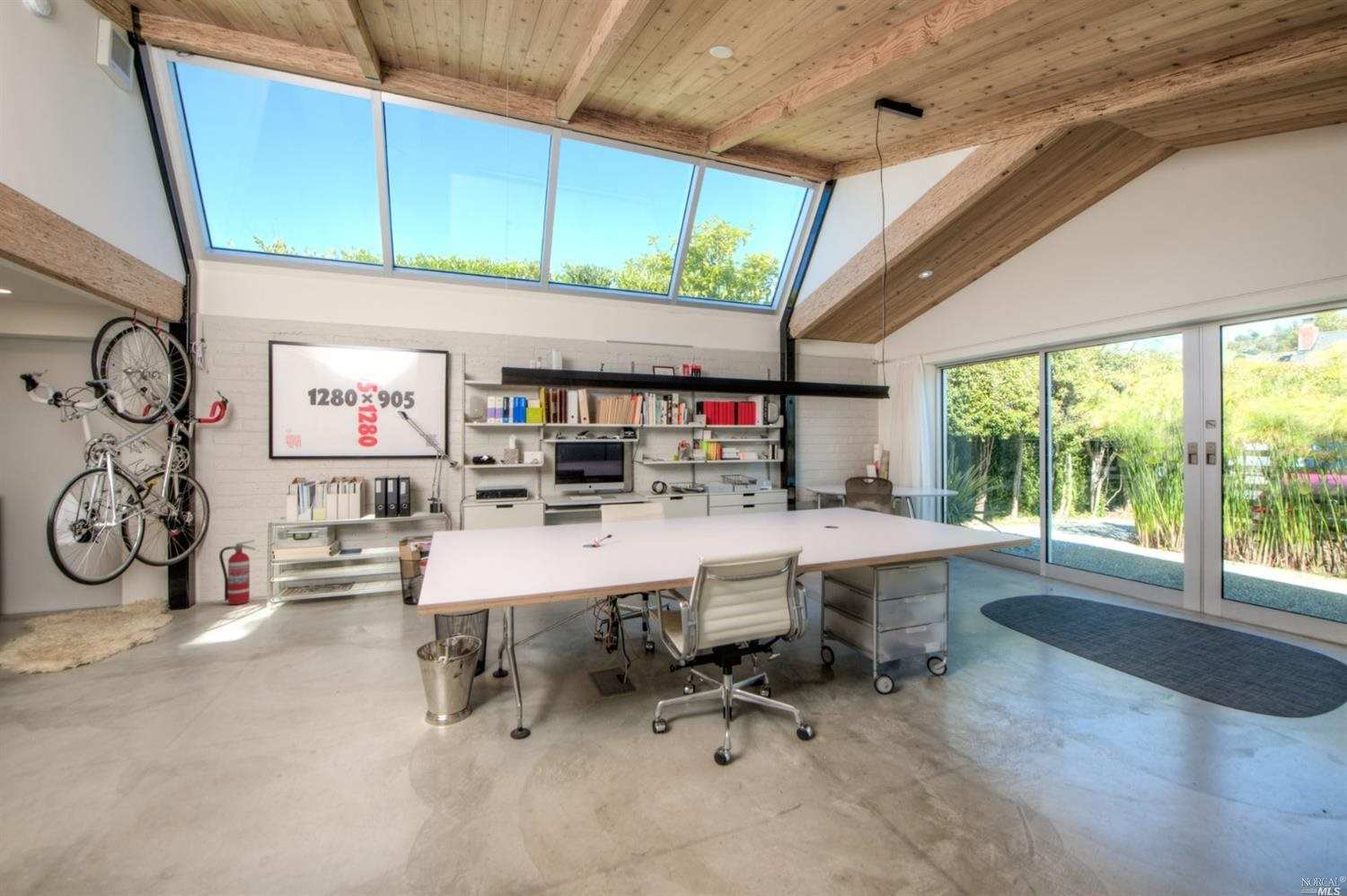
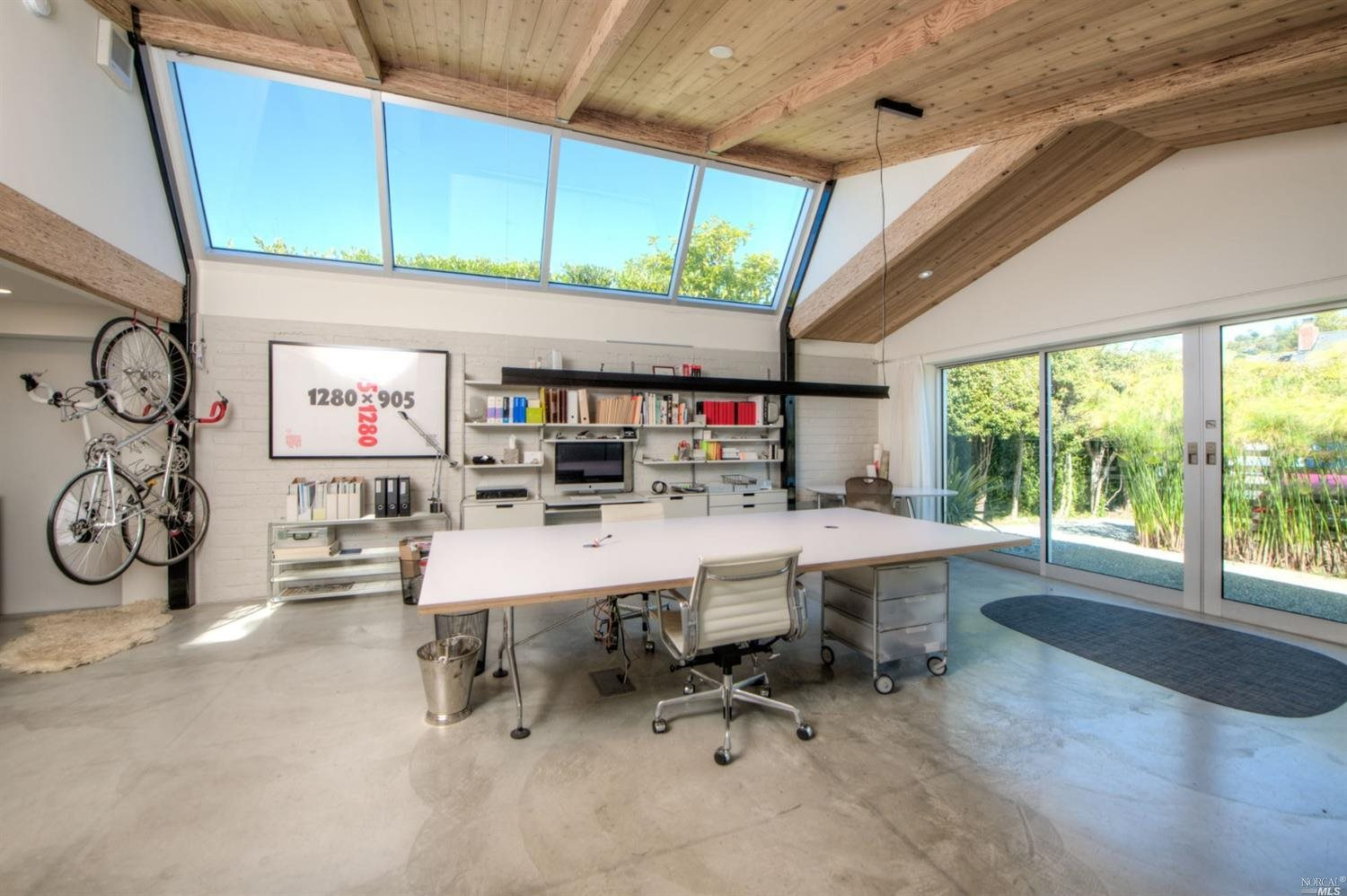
- fire extinguisher (237, 572)
